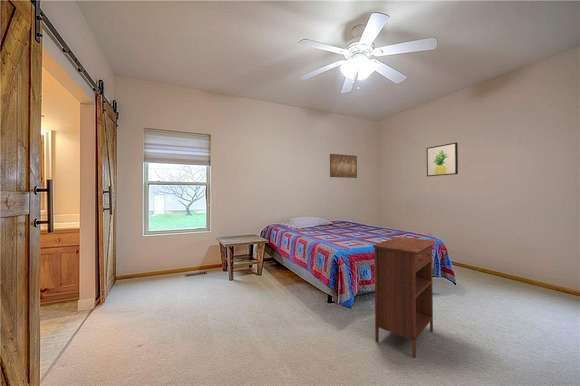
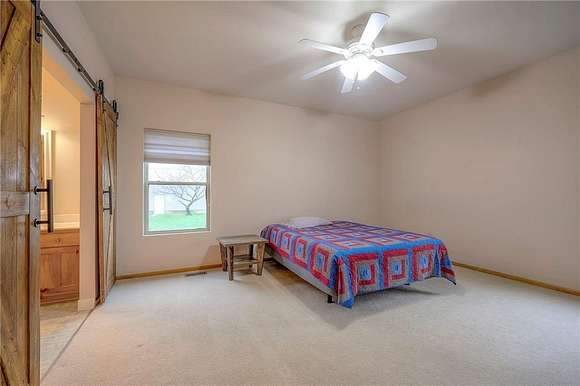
- wall art (441, 160)
- wall art (343, 166)
- nightstand (407, 289)
